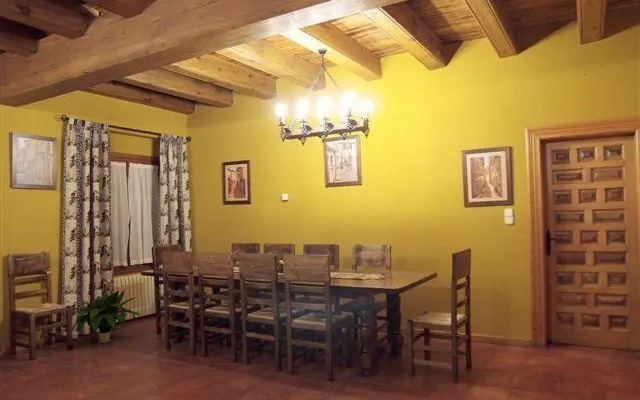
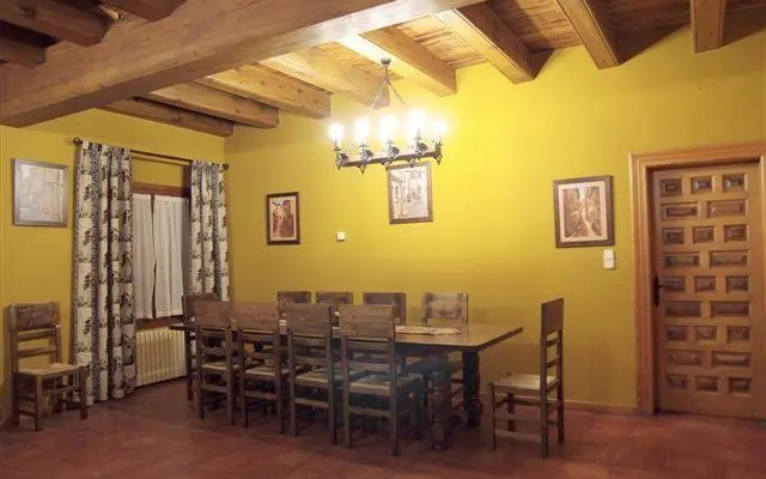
- potted plant (106, 314)
